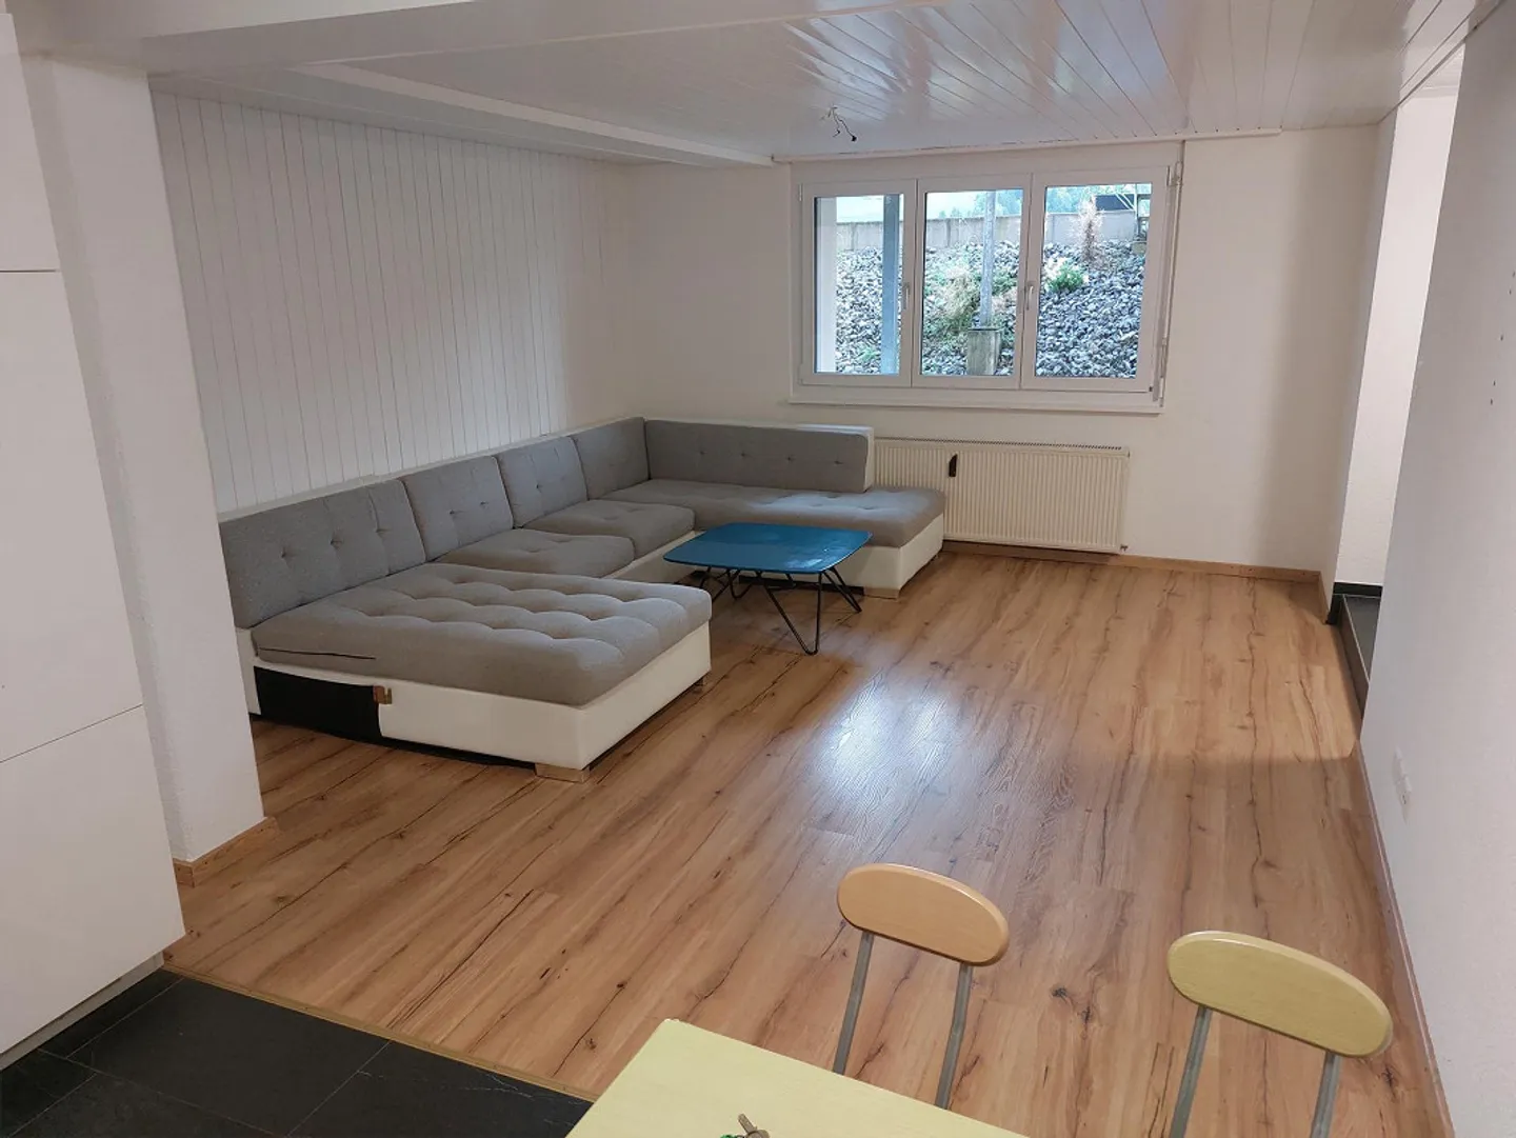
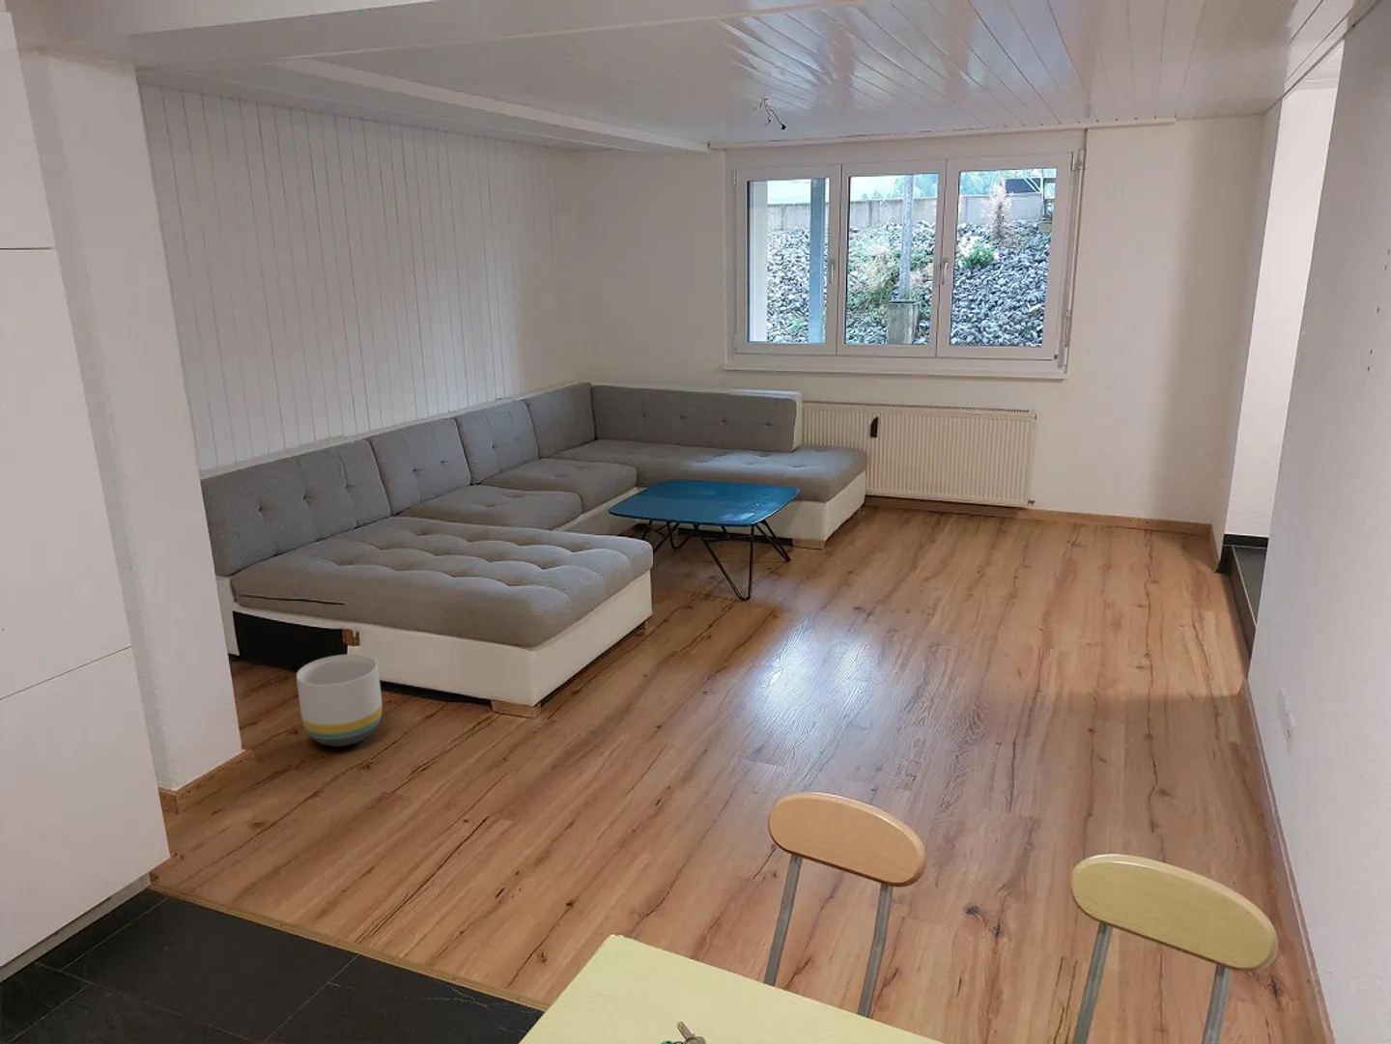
+ planter (341, 704)
